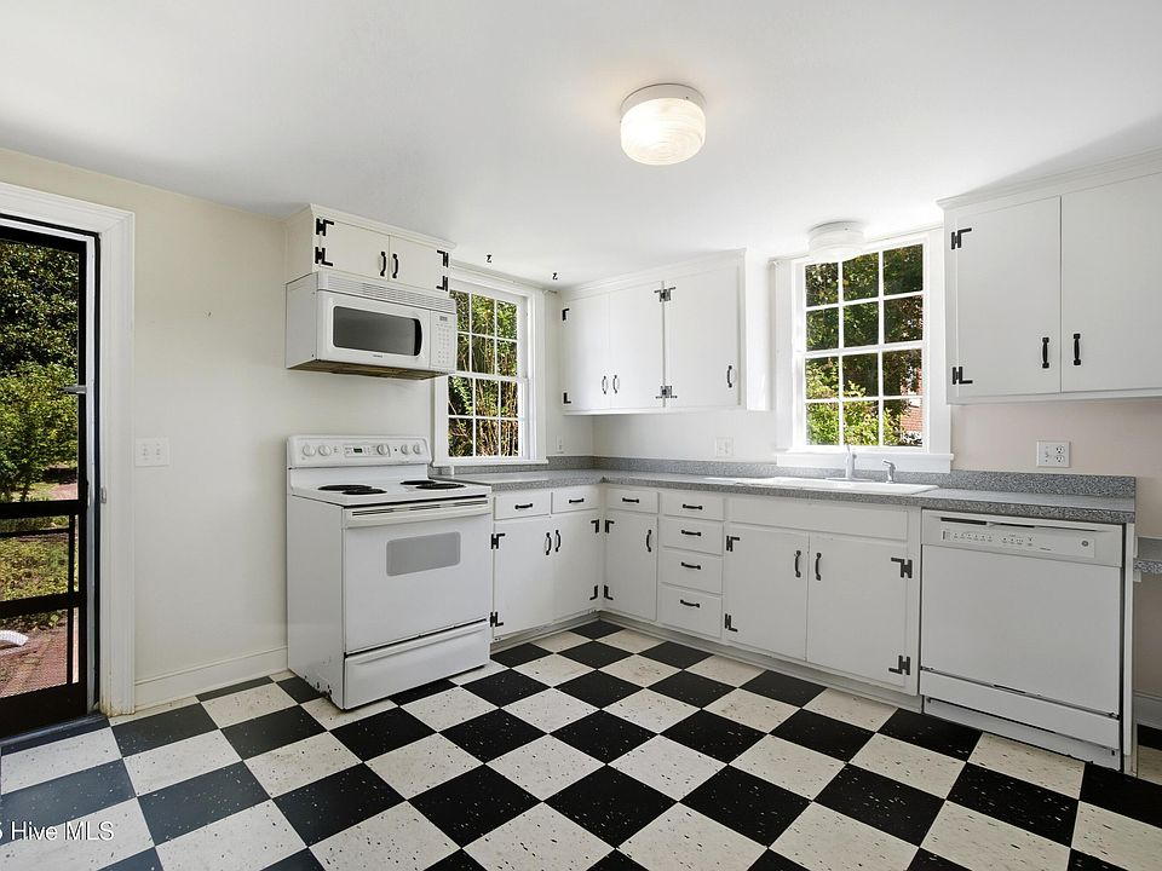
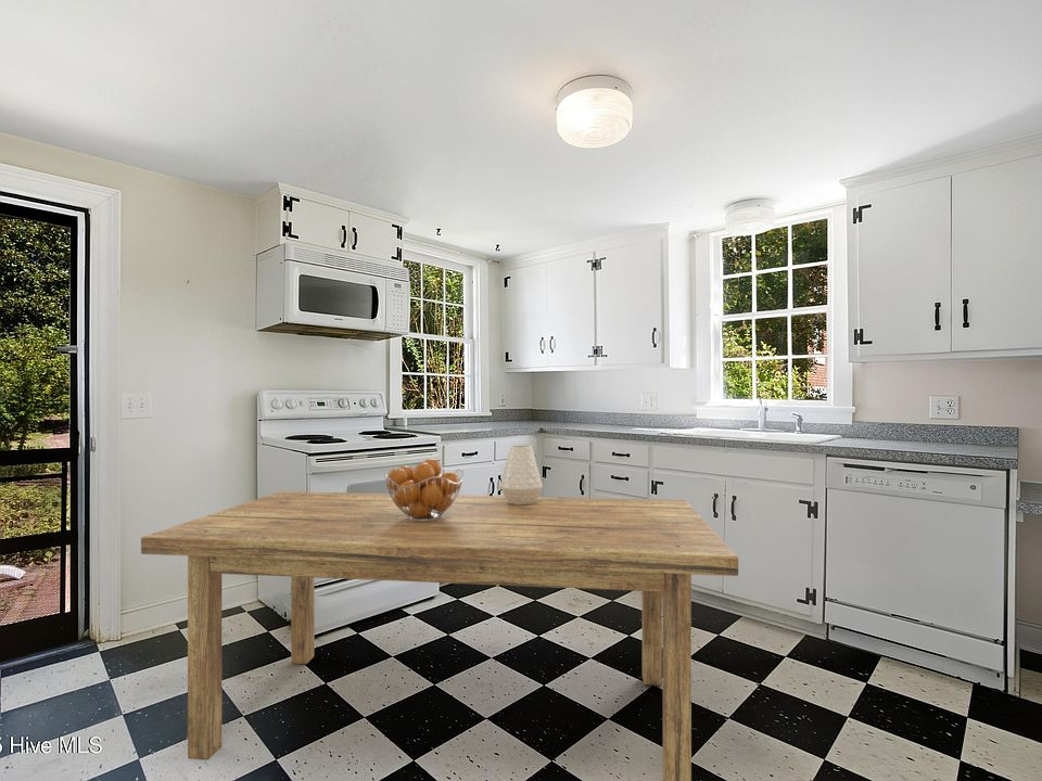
+ vase (521, 473)
+ fruit basket (424, 488)
+ dining table (453, 582)
